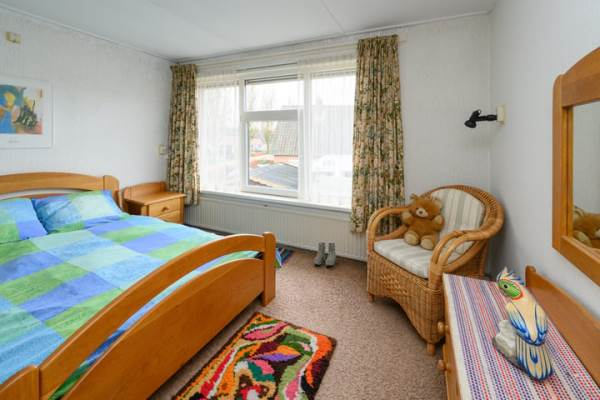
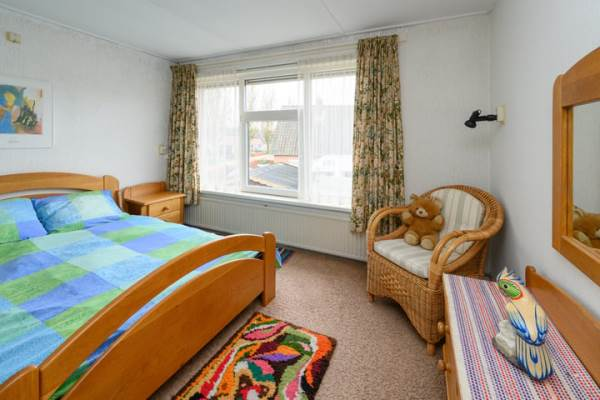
- boots (324, 253)
